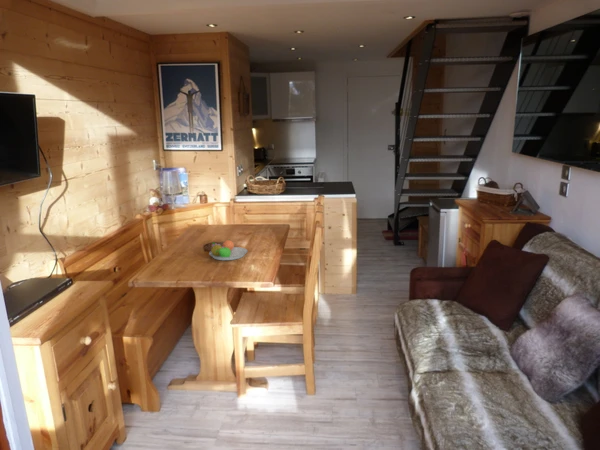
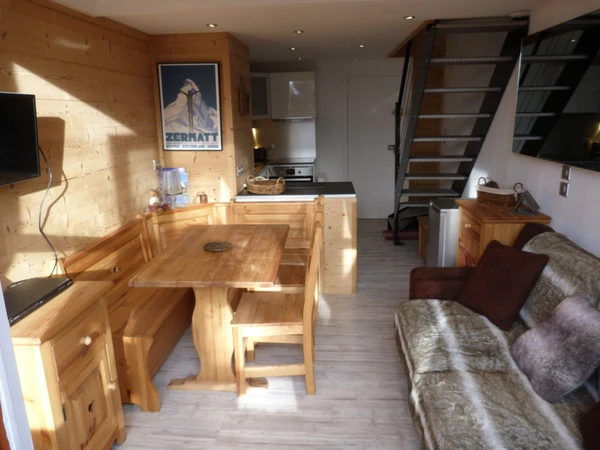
- fruit bowl (227, 248)
